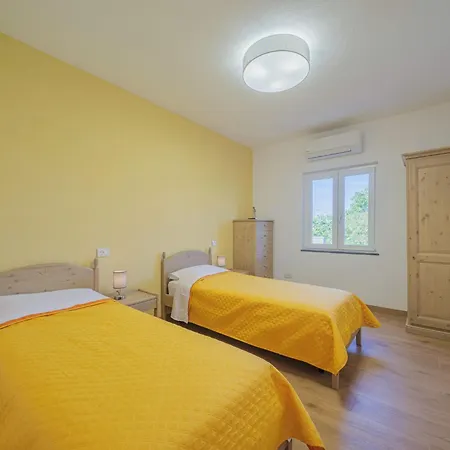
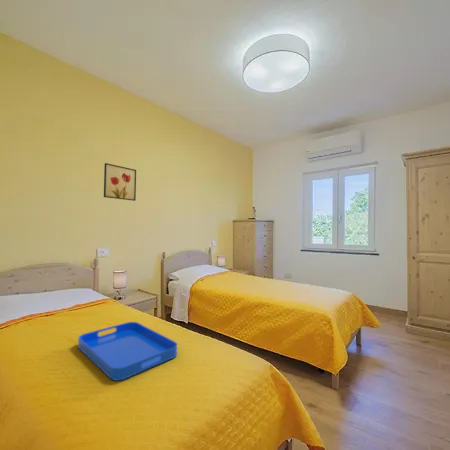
+ serving tray (126, 345)
+ wall art (120, 182)
